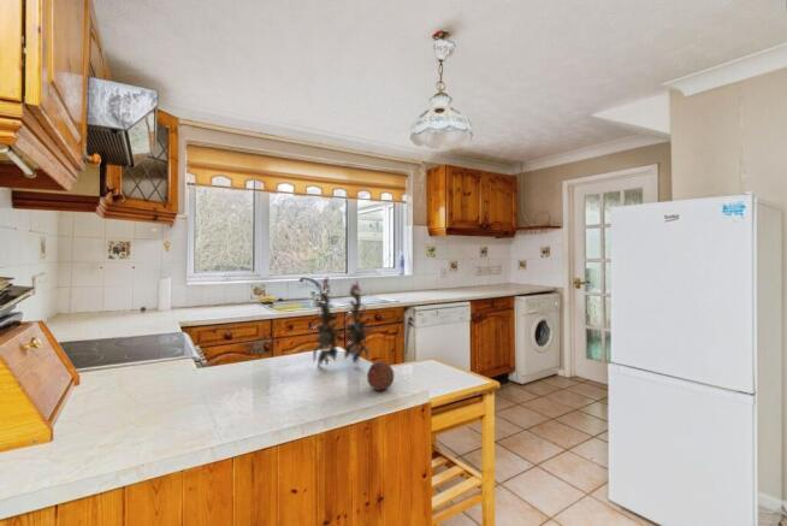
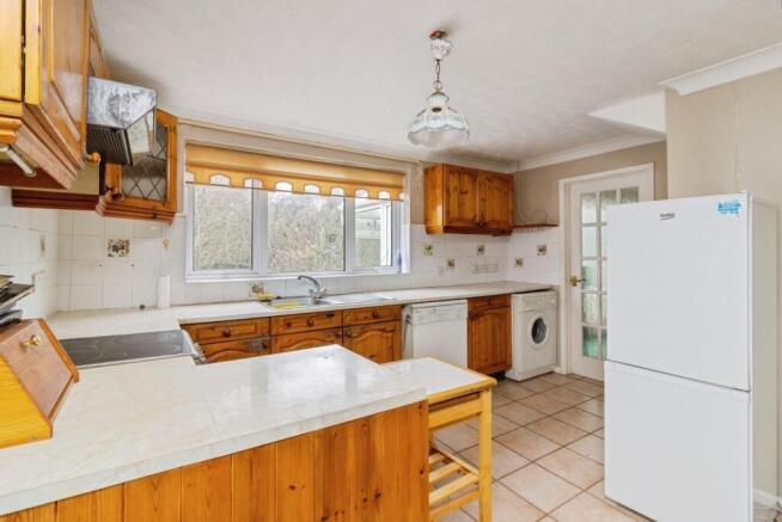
- flower (339, 321)
- fruit (380, 376)
